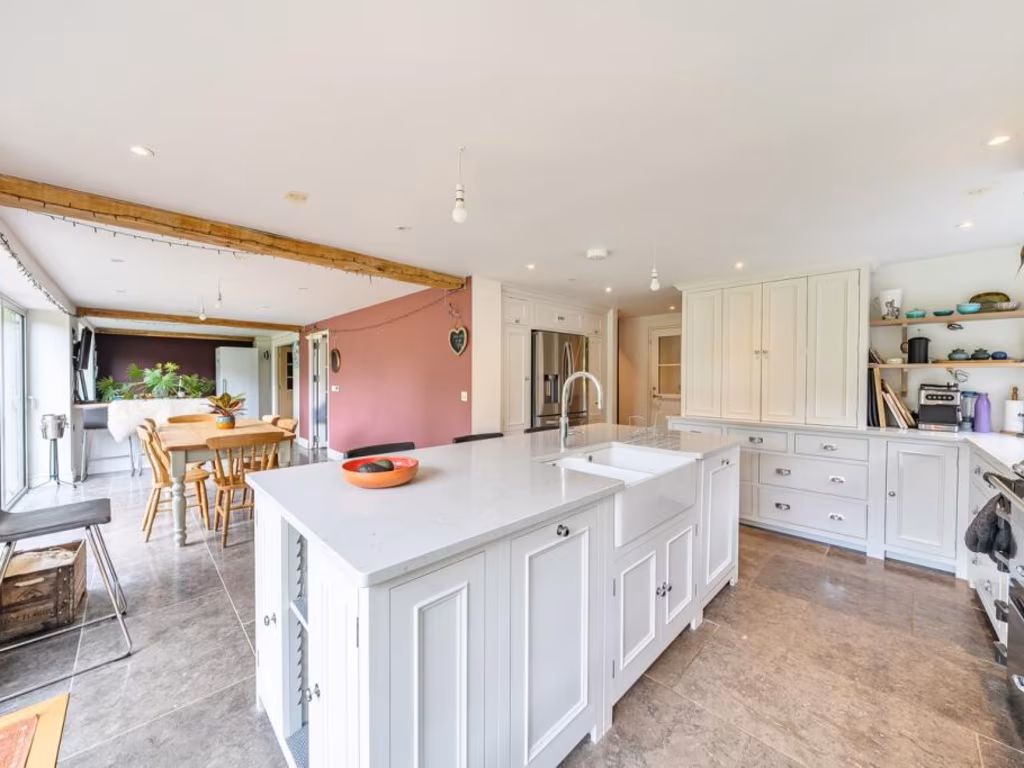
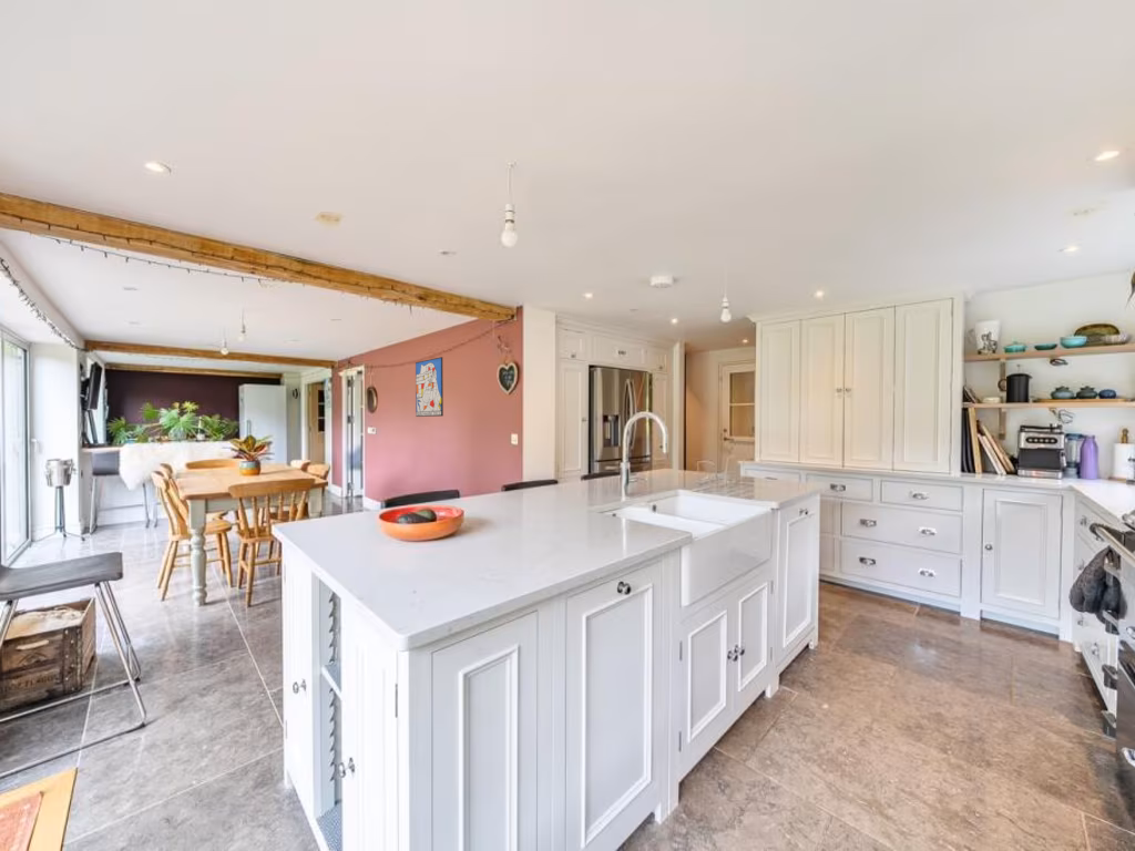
+ wall art (428, 388)
